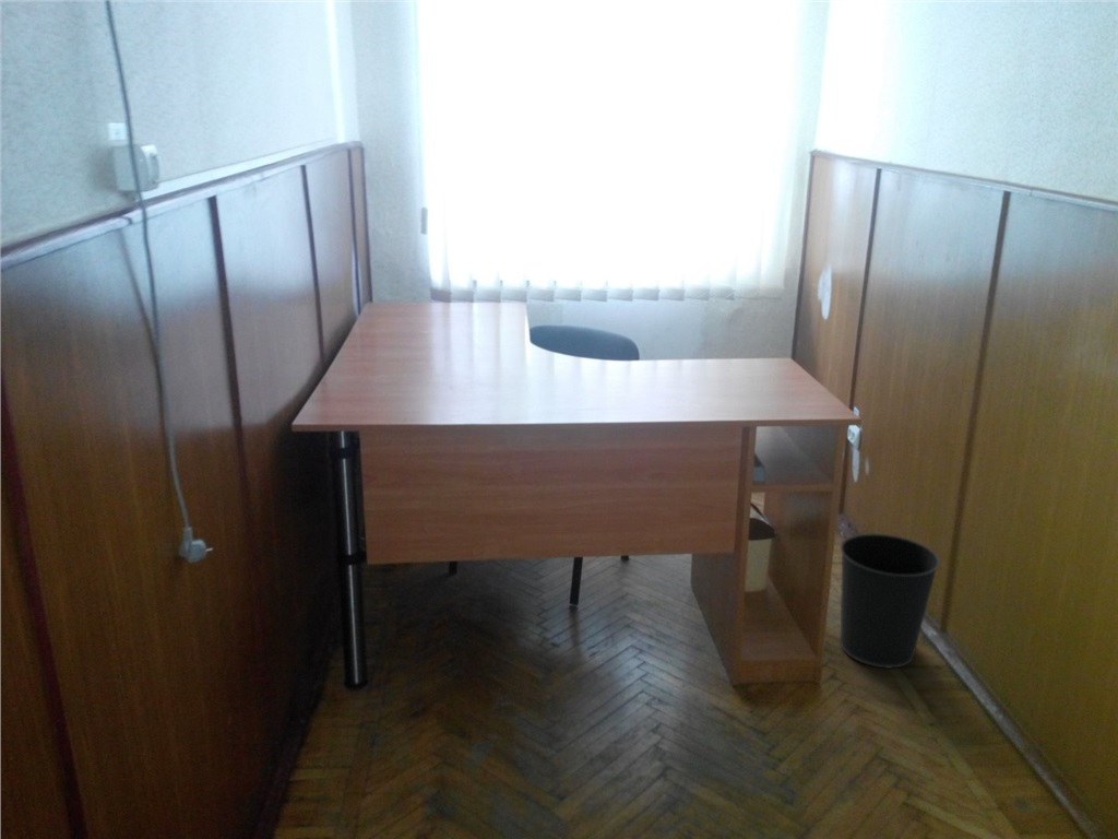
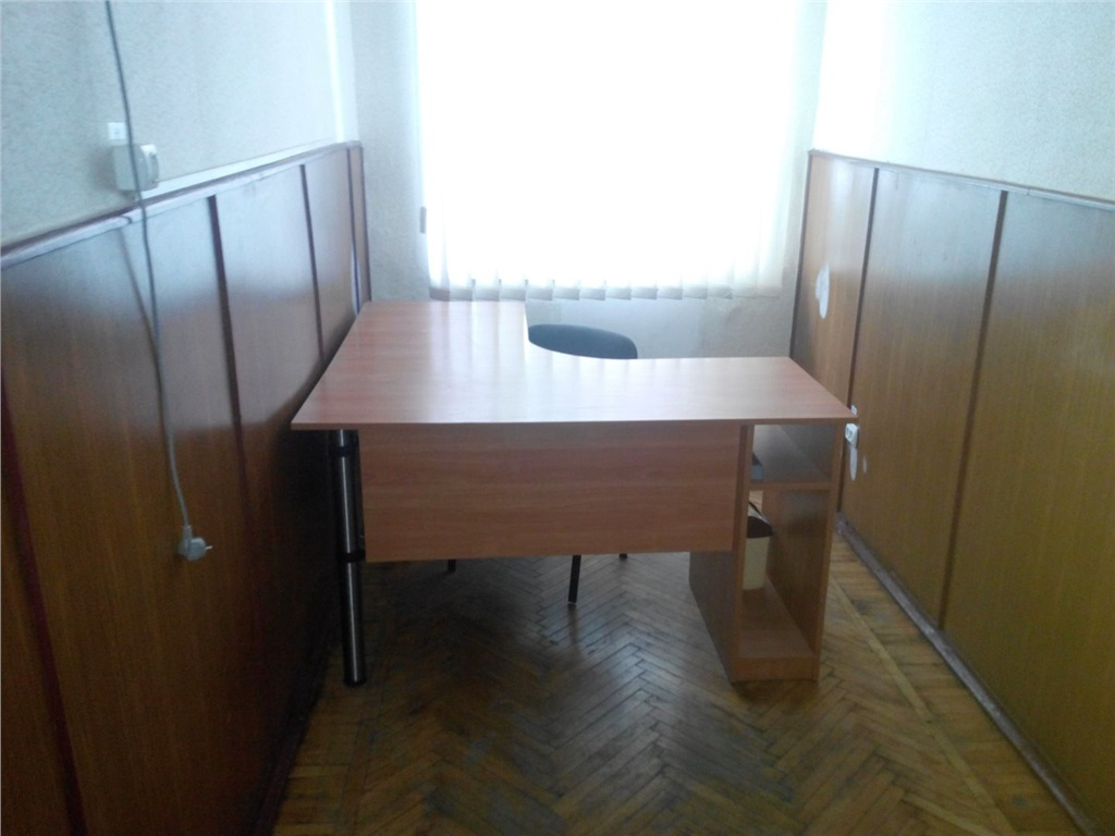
- wastebasket (882, 601)
